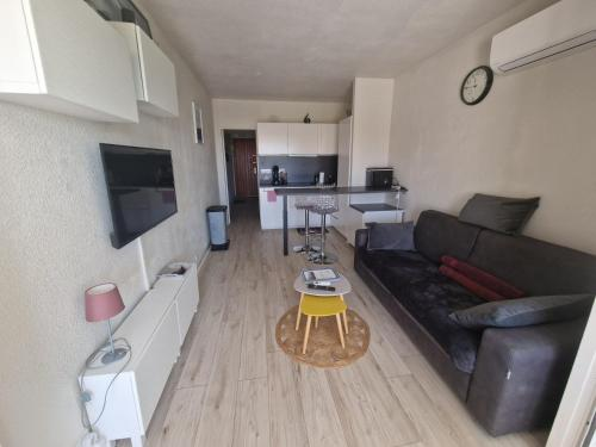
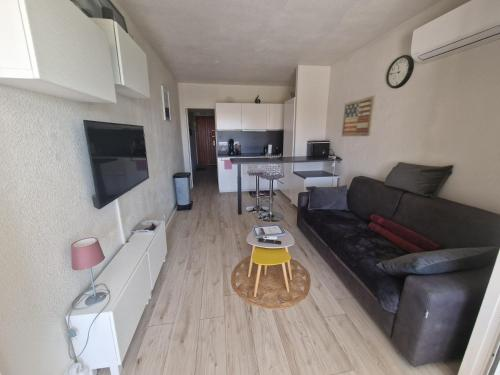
+ wall art (356, 118)
